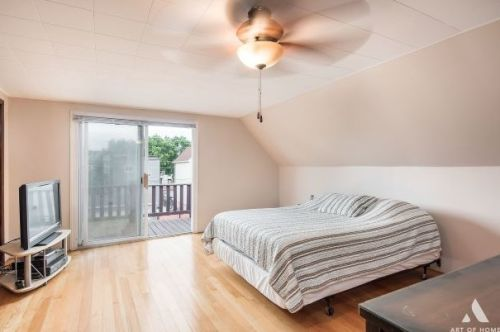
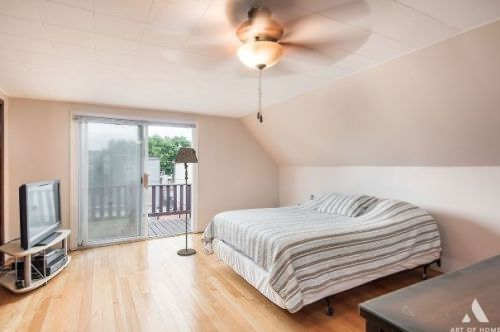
+ floor lamp (186, 200)
